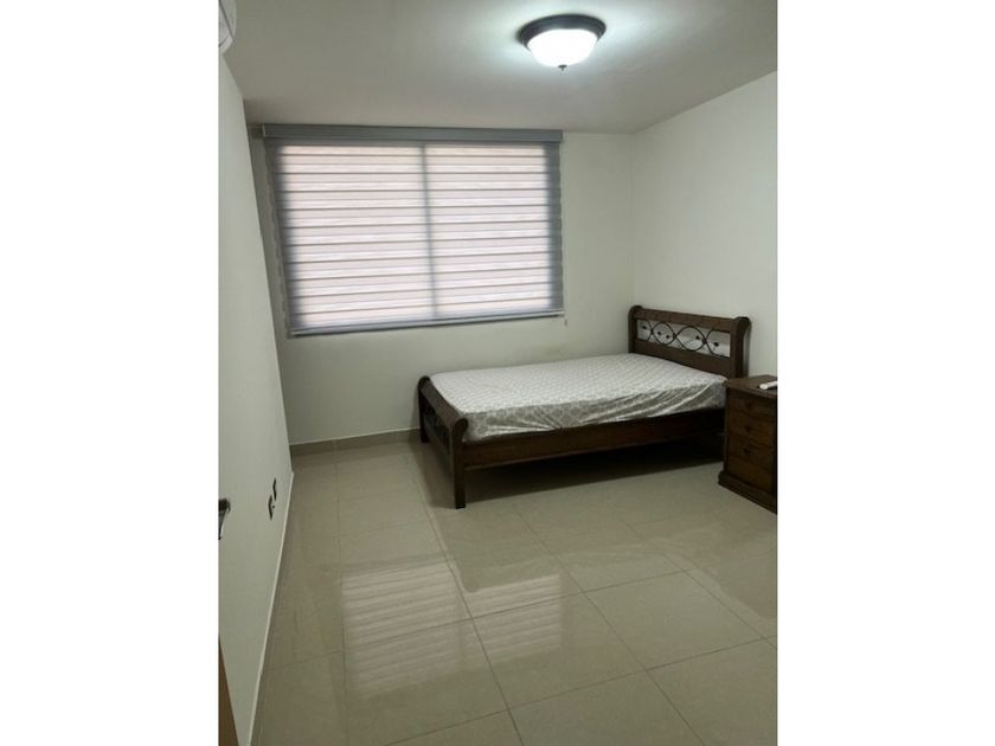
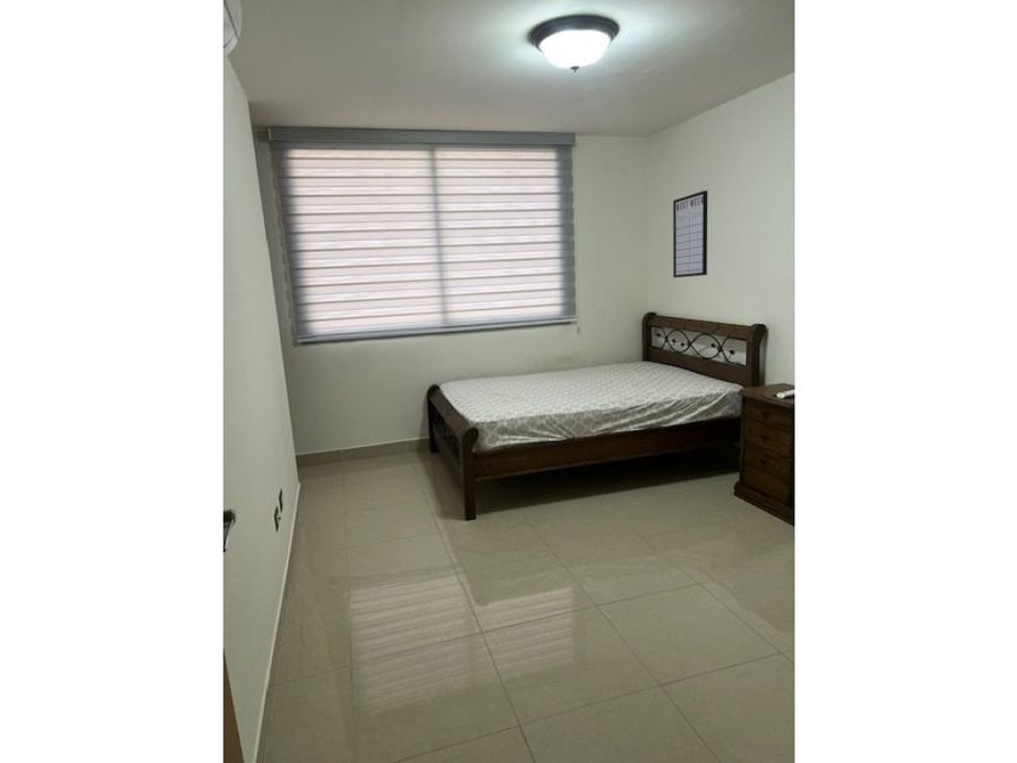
+ writing board (689, 236)
